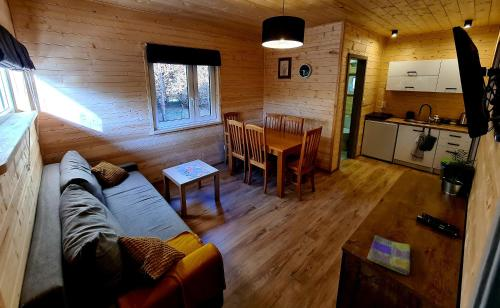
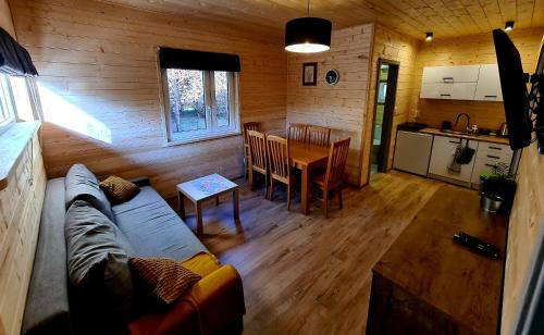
- dish towel (389, 252)
